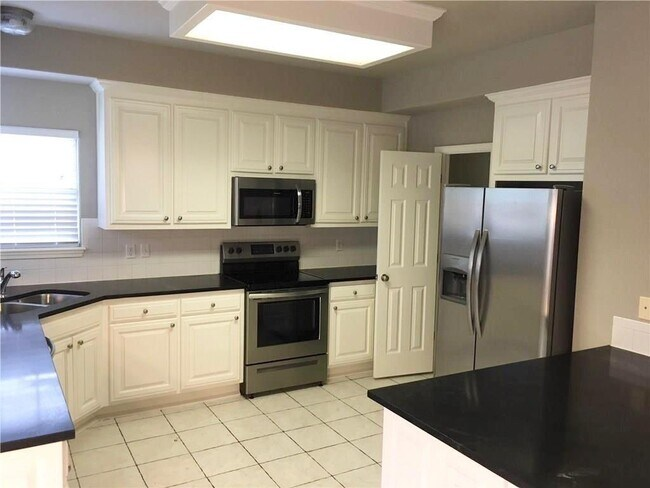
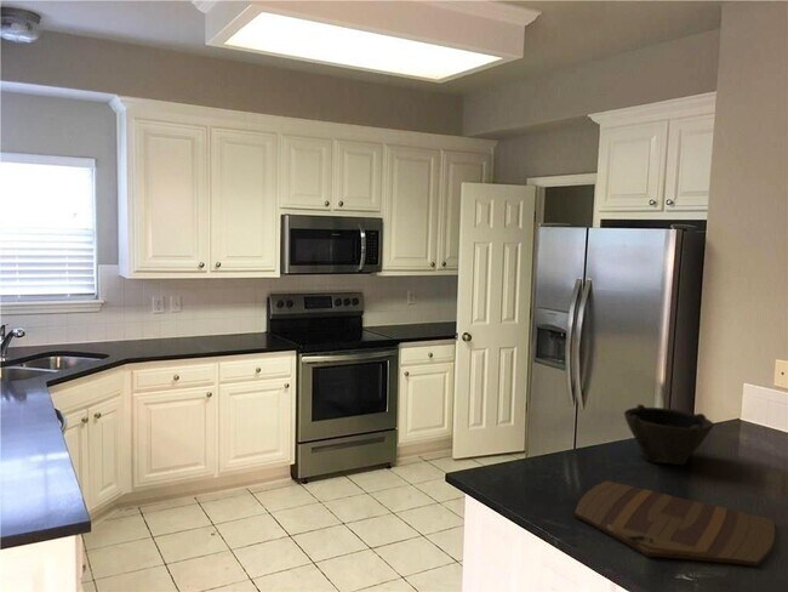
+ cutting board (667, 522)
+ bowl (667, 436)
